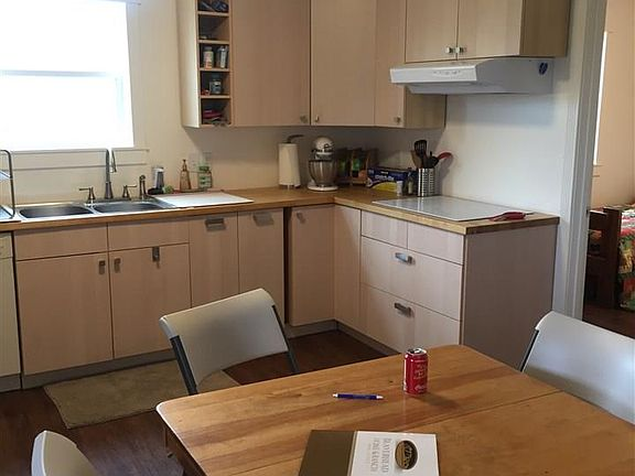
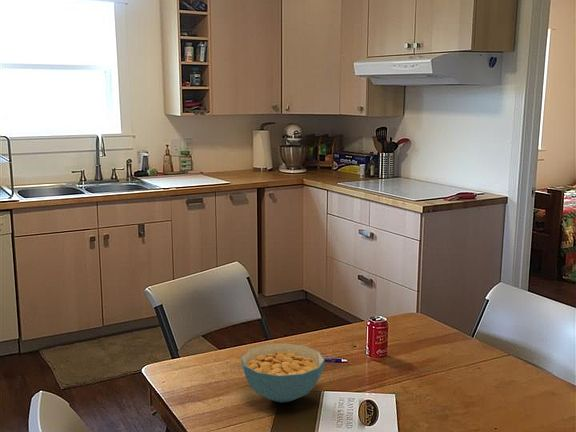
+ cereal bowl (282, 377)
